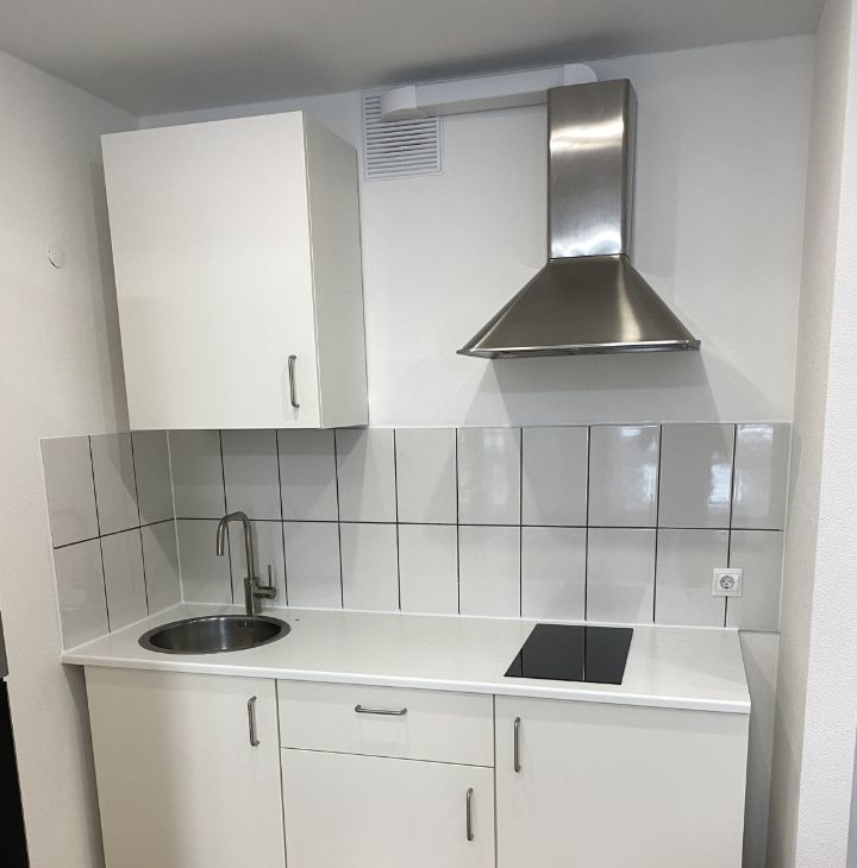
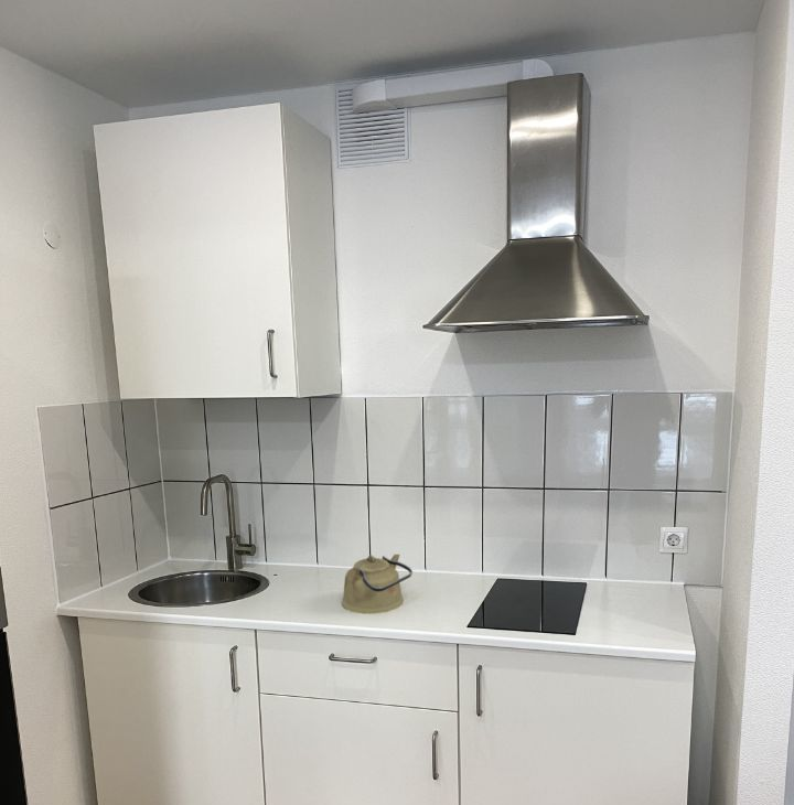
+ kettle (376, 576)
